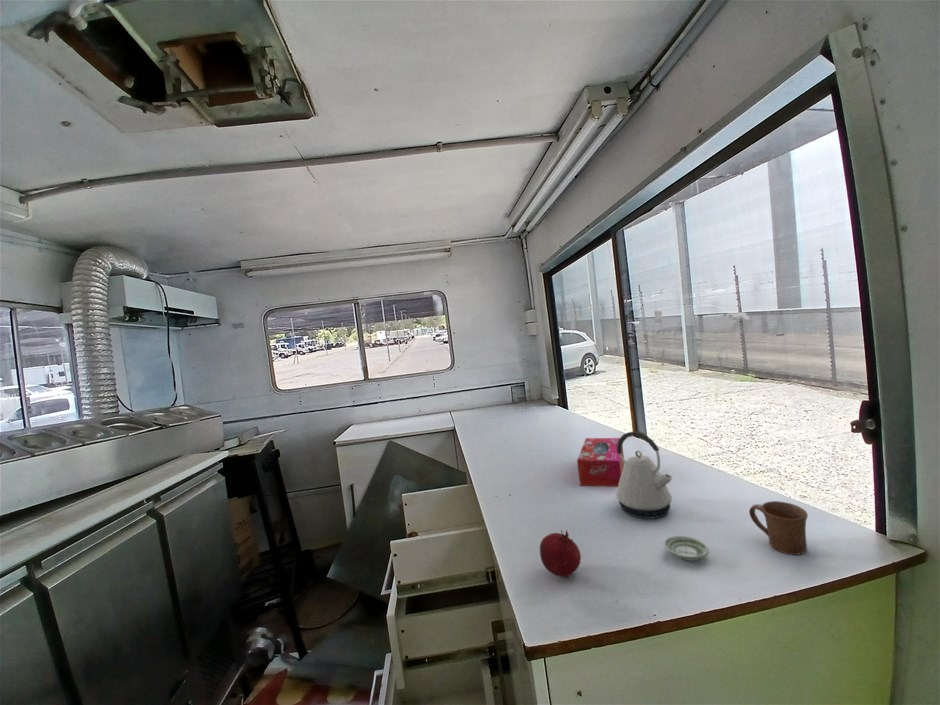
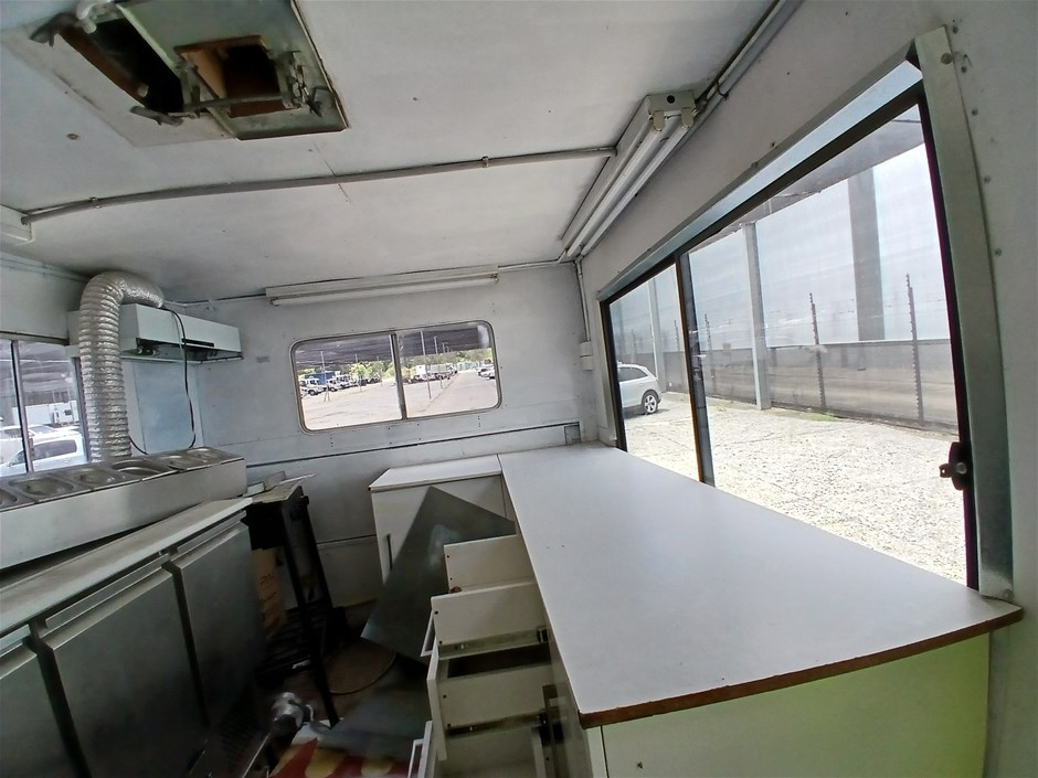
- saucer (686, 550)
- mug (777, 525)
- fruit (560, 553)
- kettle (642, 471)
- tissue box (602, 460)
